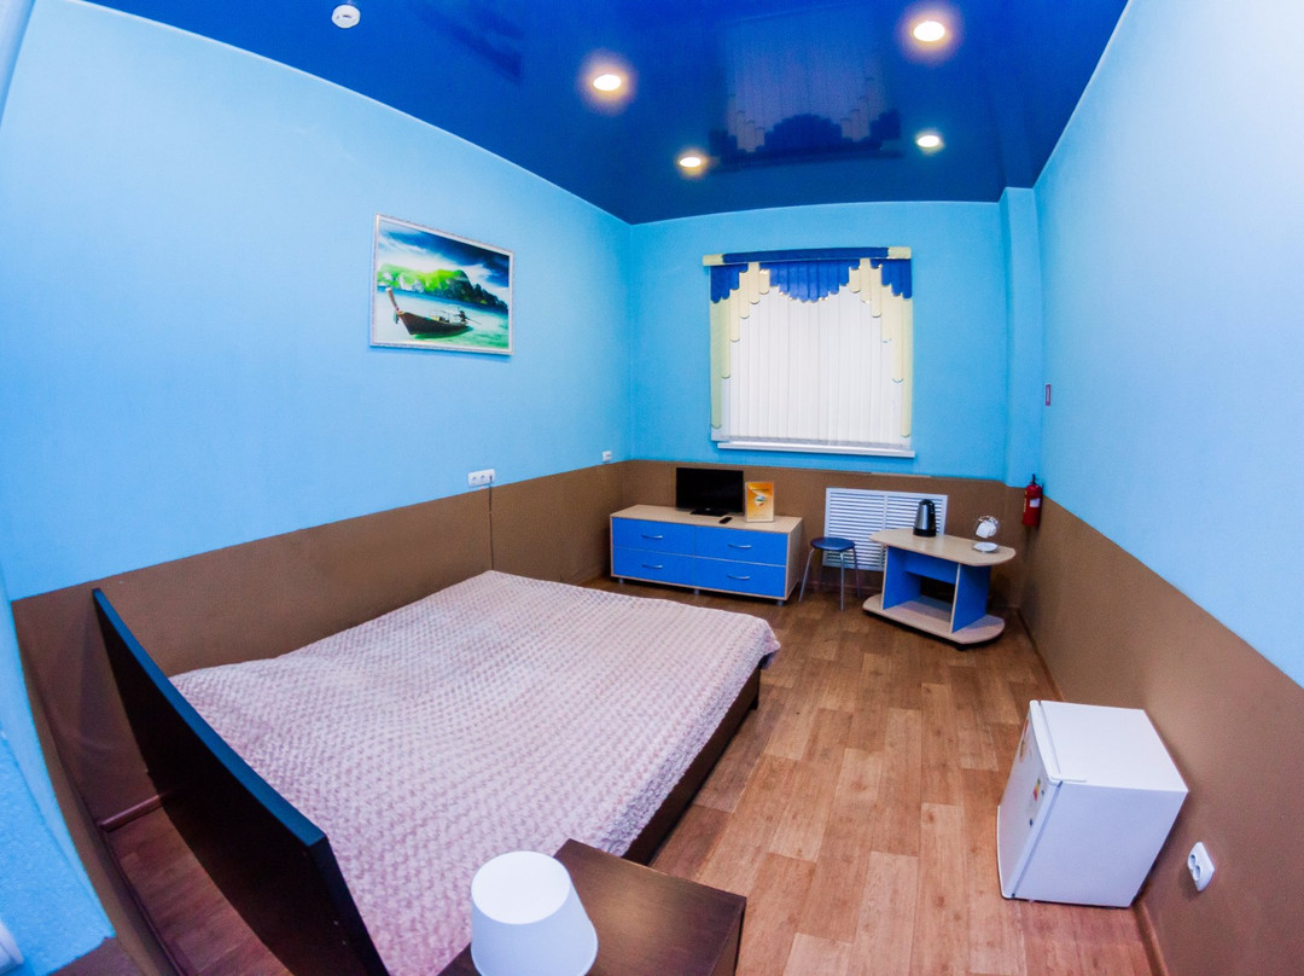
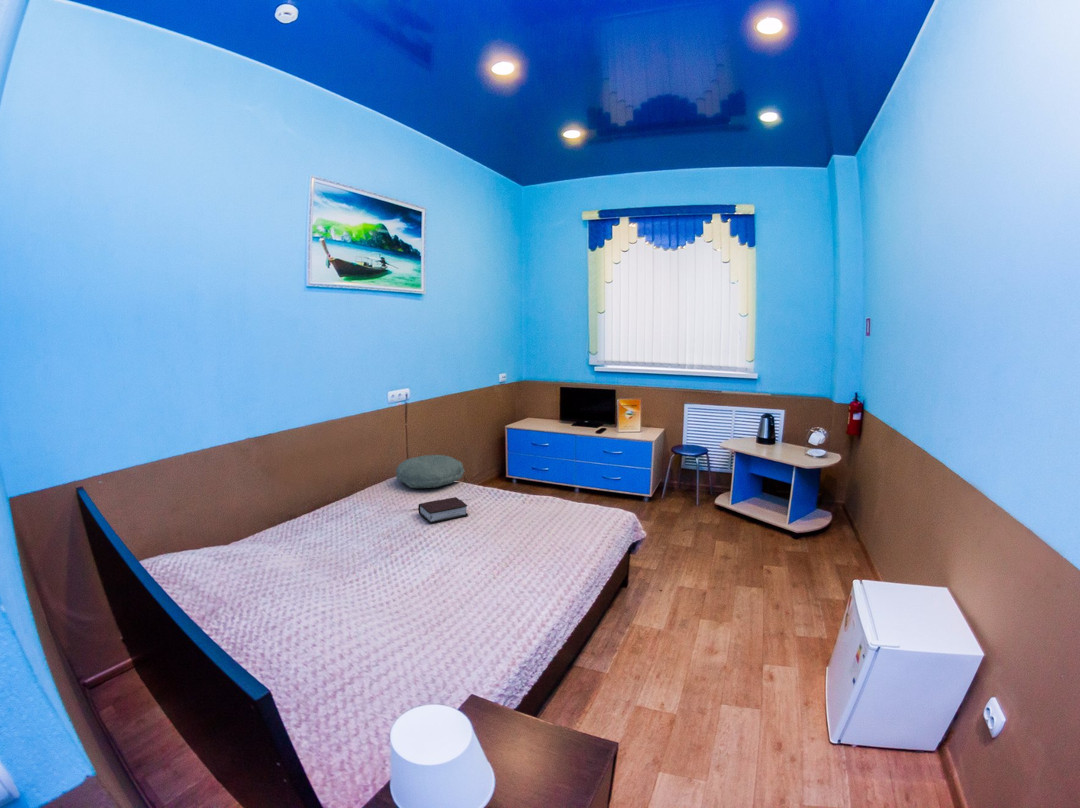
+ pillow (429, 470)
+ bible (443, 509)
